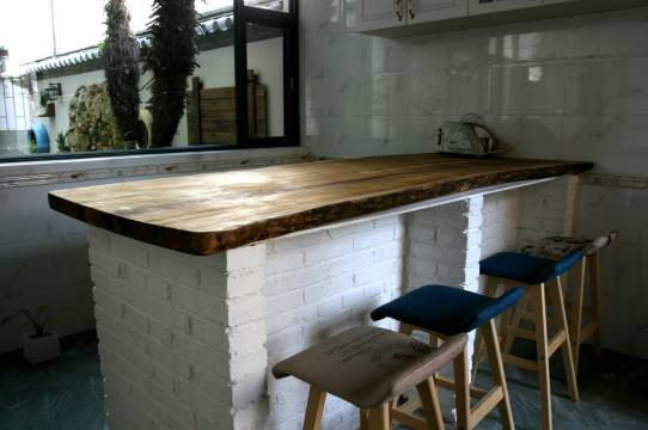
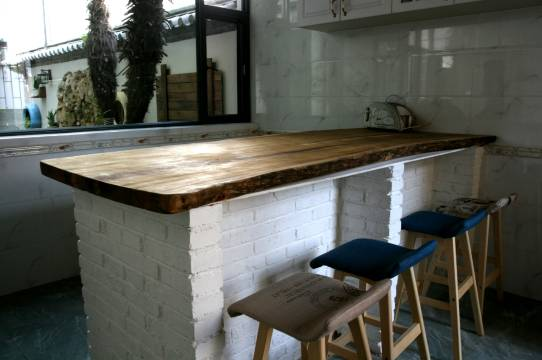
- potted plant (35, 332)
